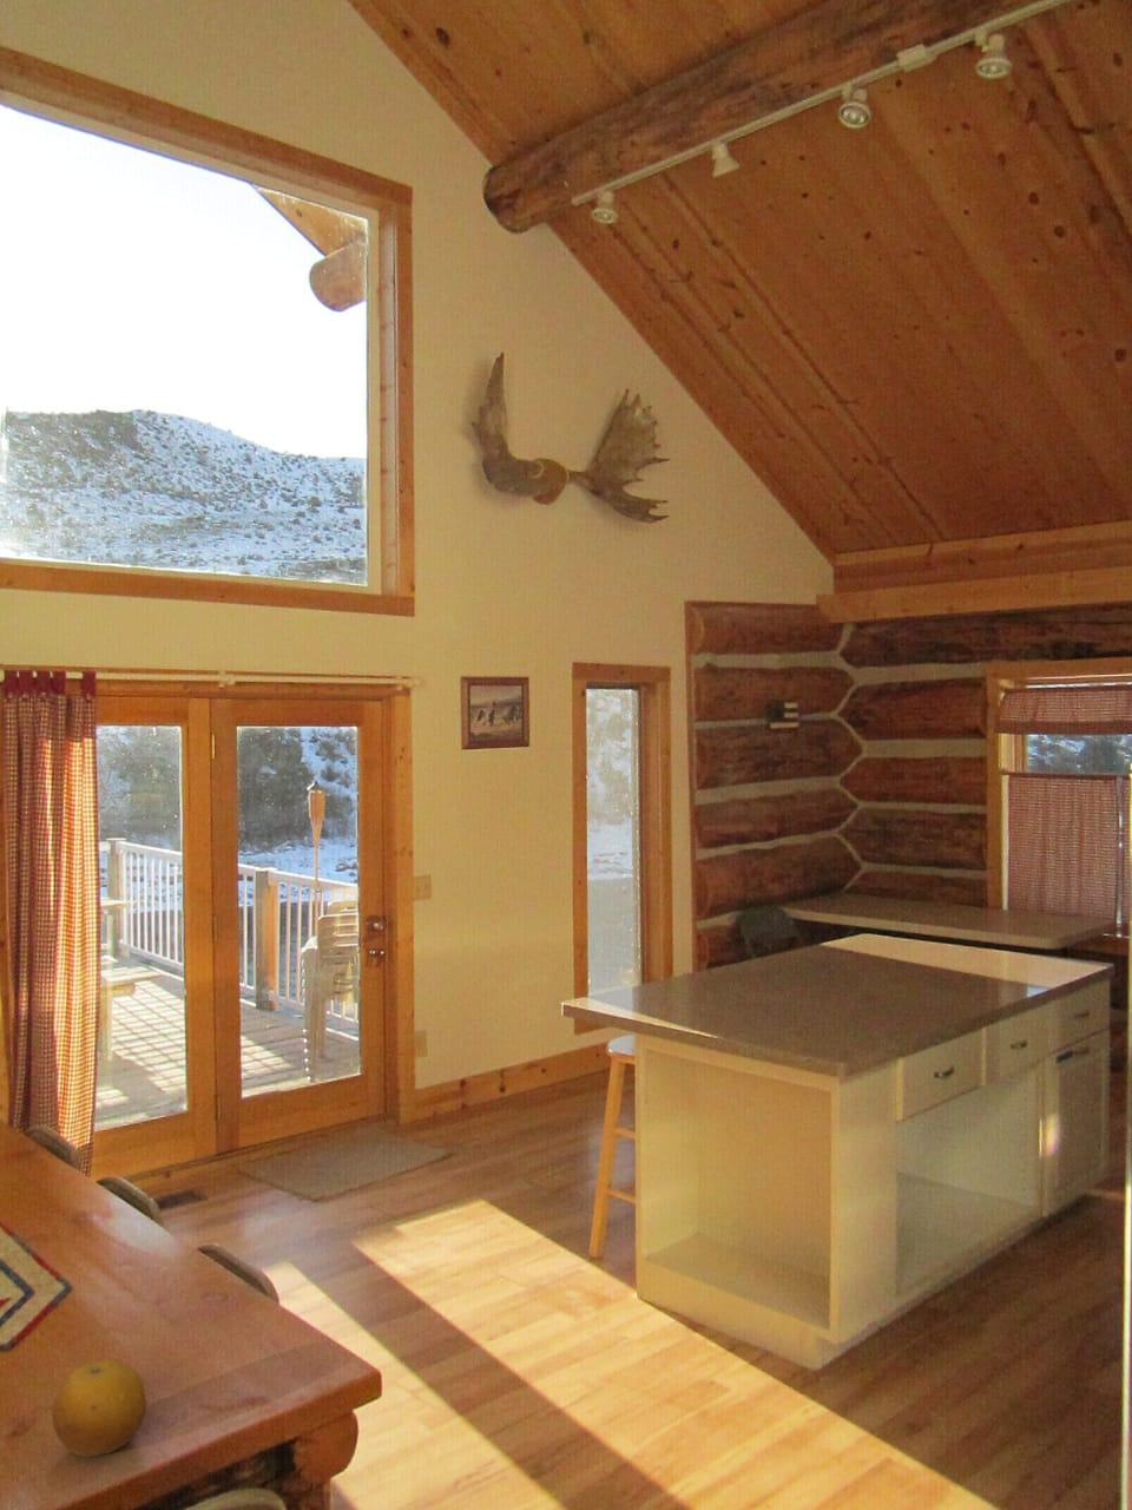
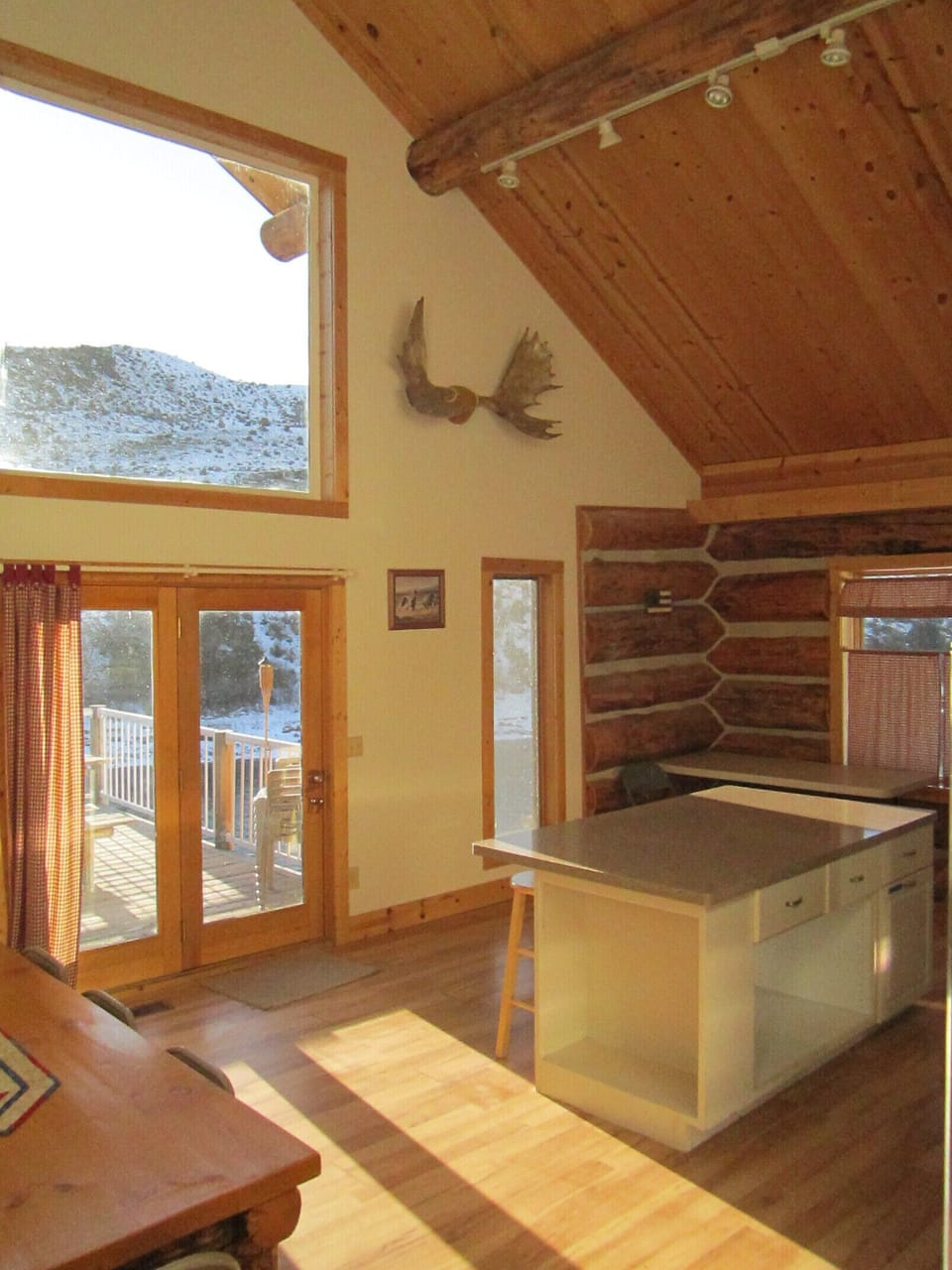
- fruit (99, 1407)
